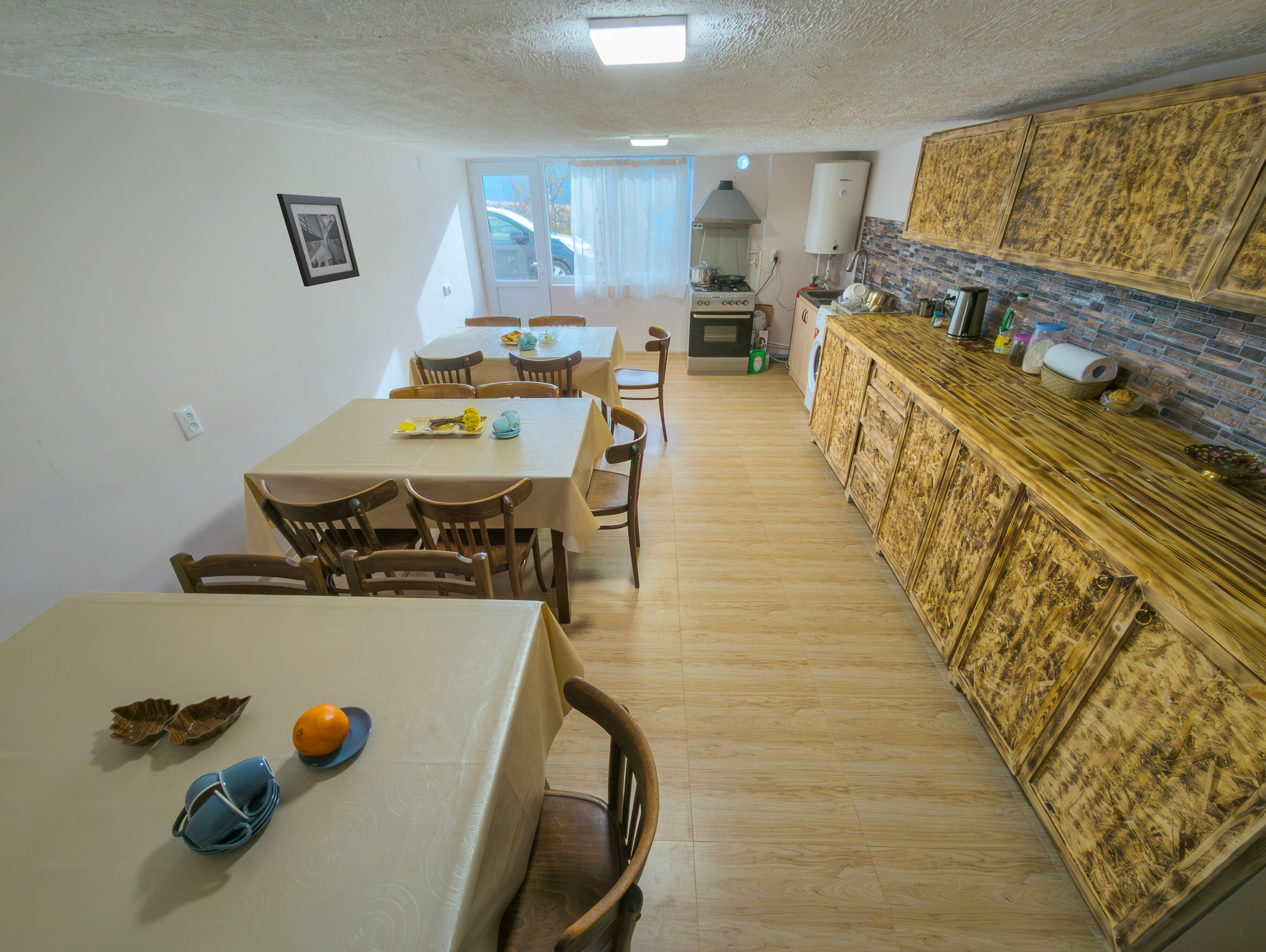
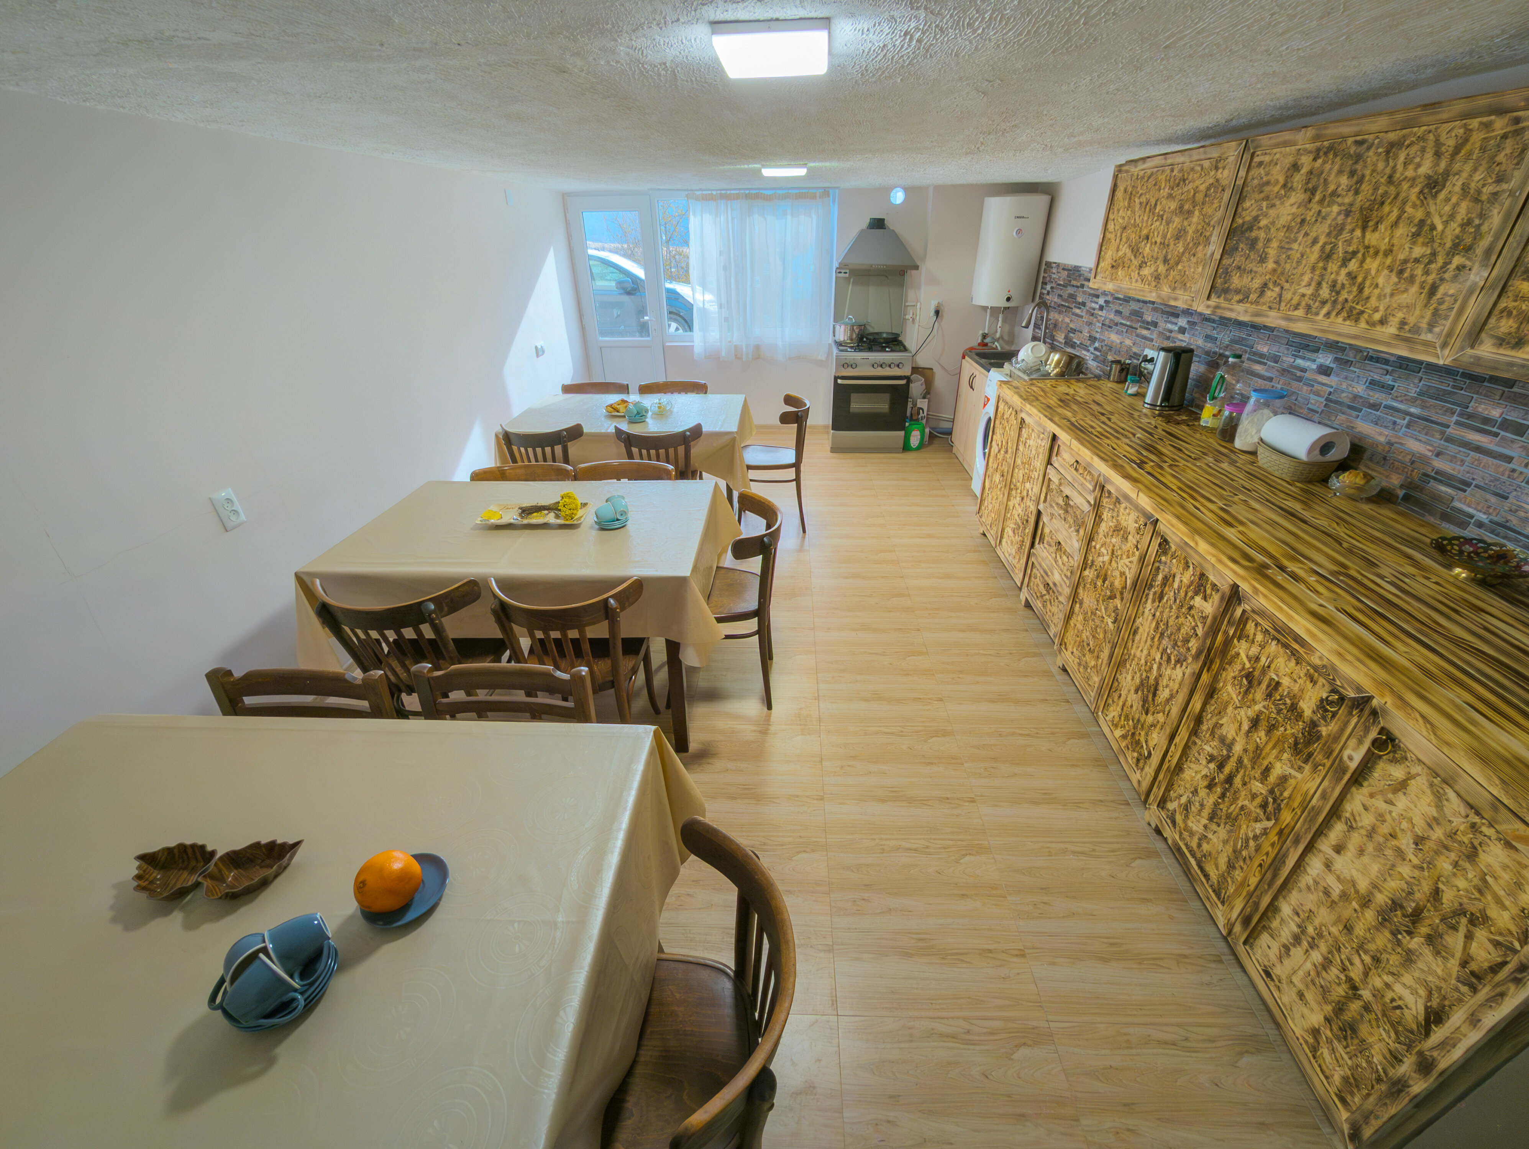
- wall art (323, 240)
